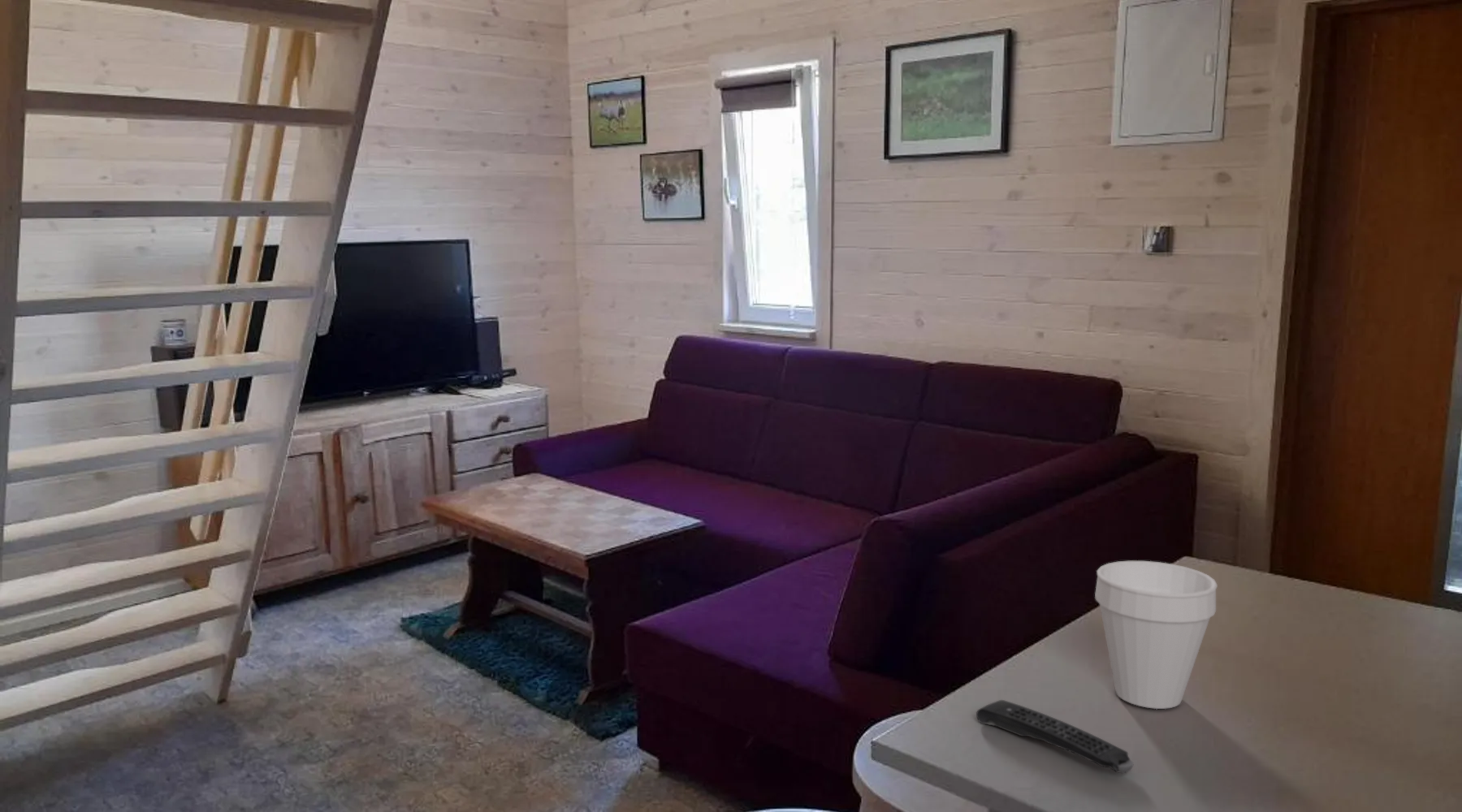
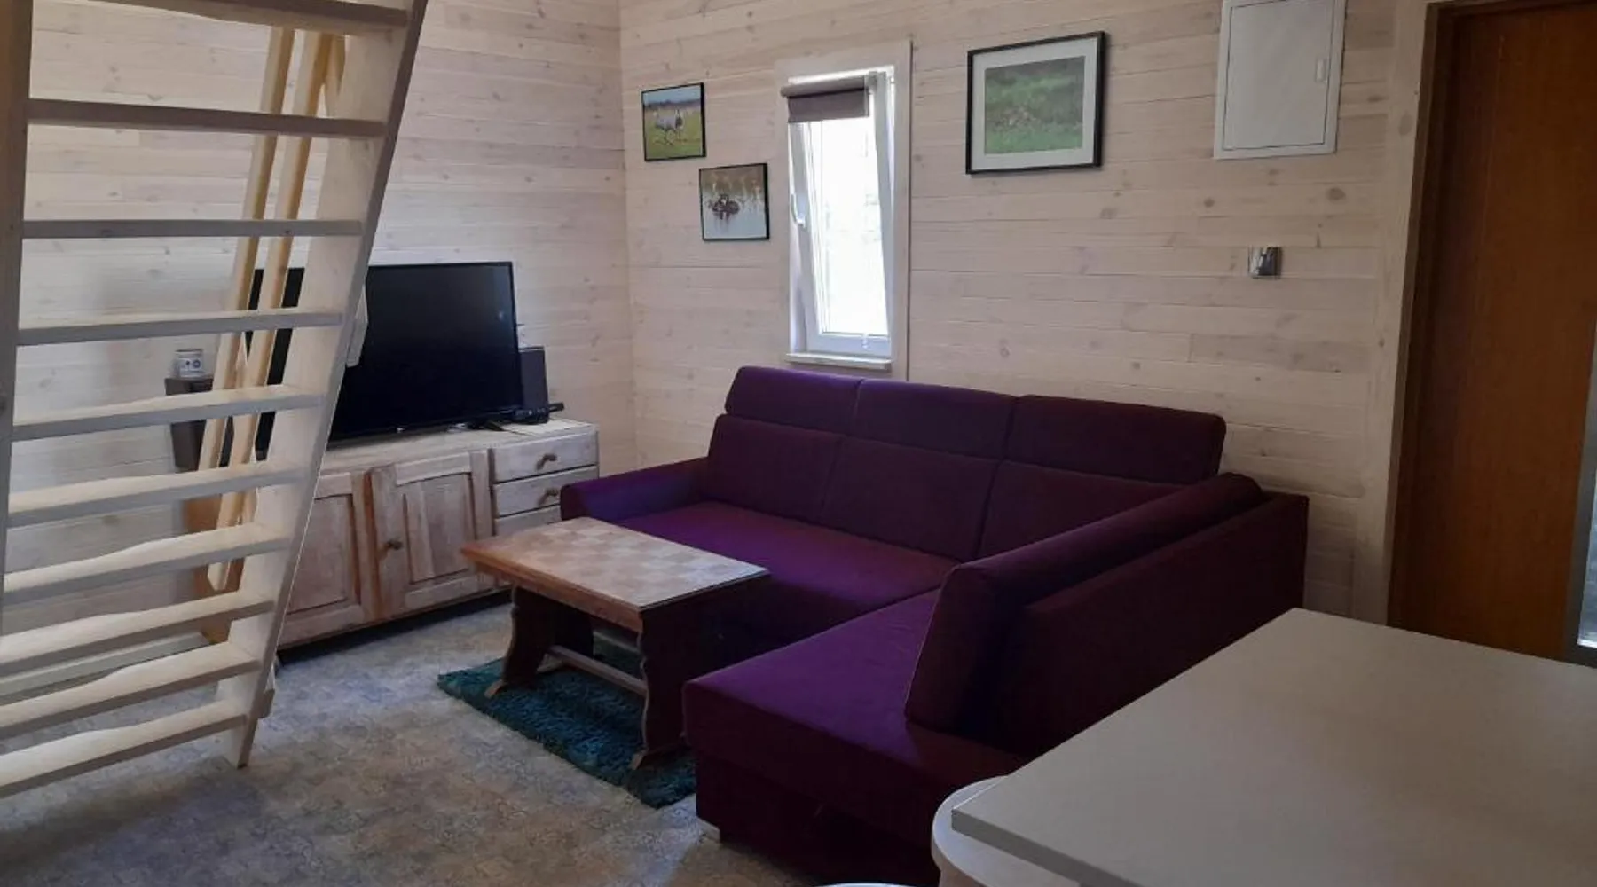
- remote control (1055, 734)
- cup (1152, 636)
